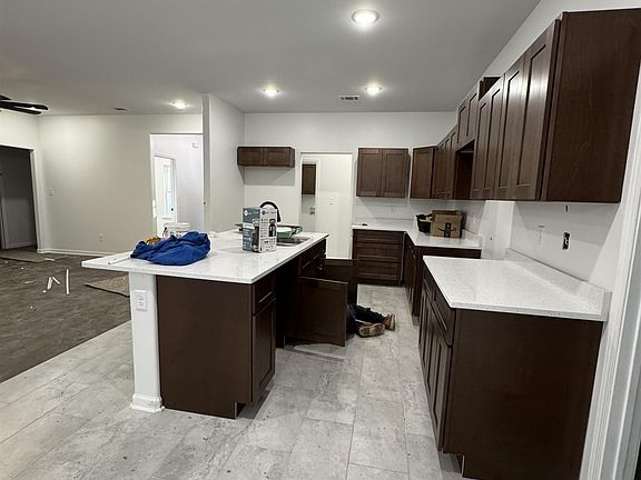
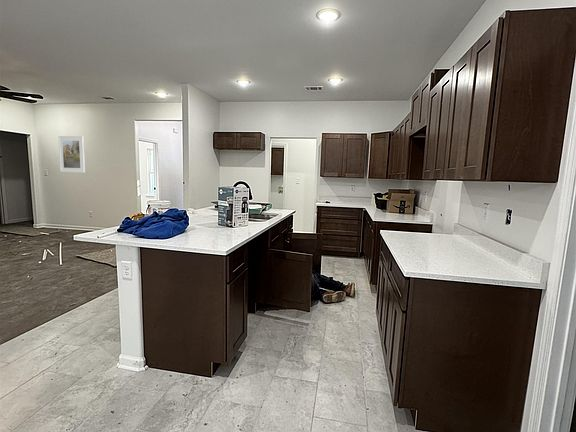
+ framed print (71, 154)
